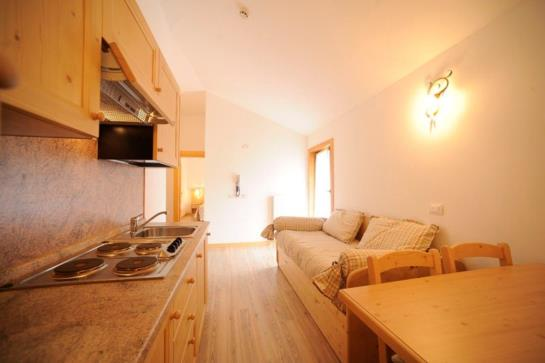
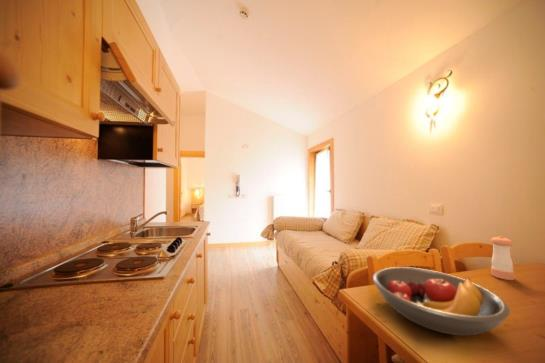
+ pepper shaker (501, 256)
+ fruit bowl (431, 297)
